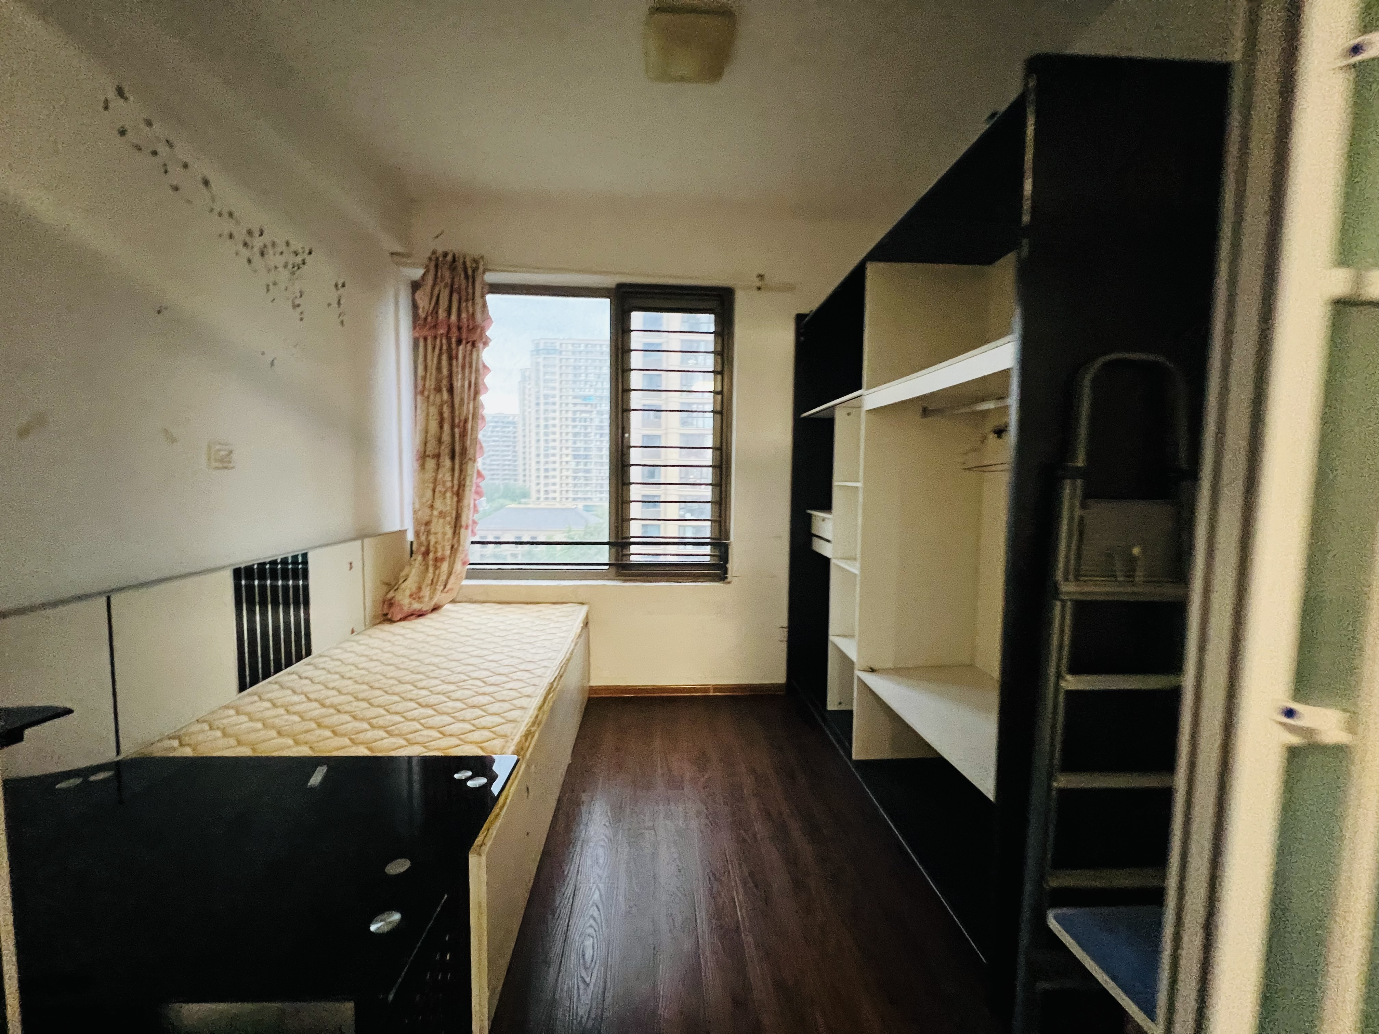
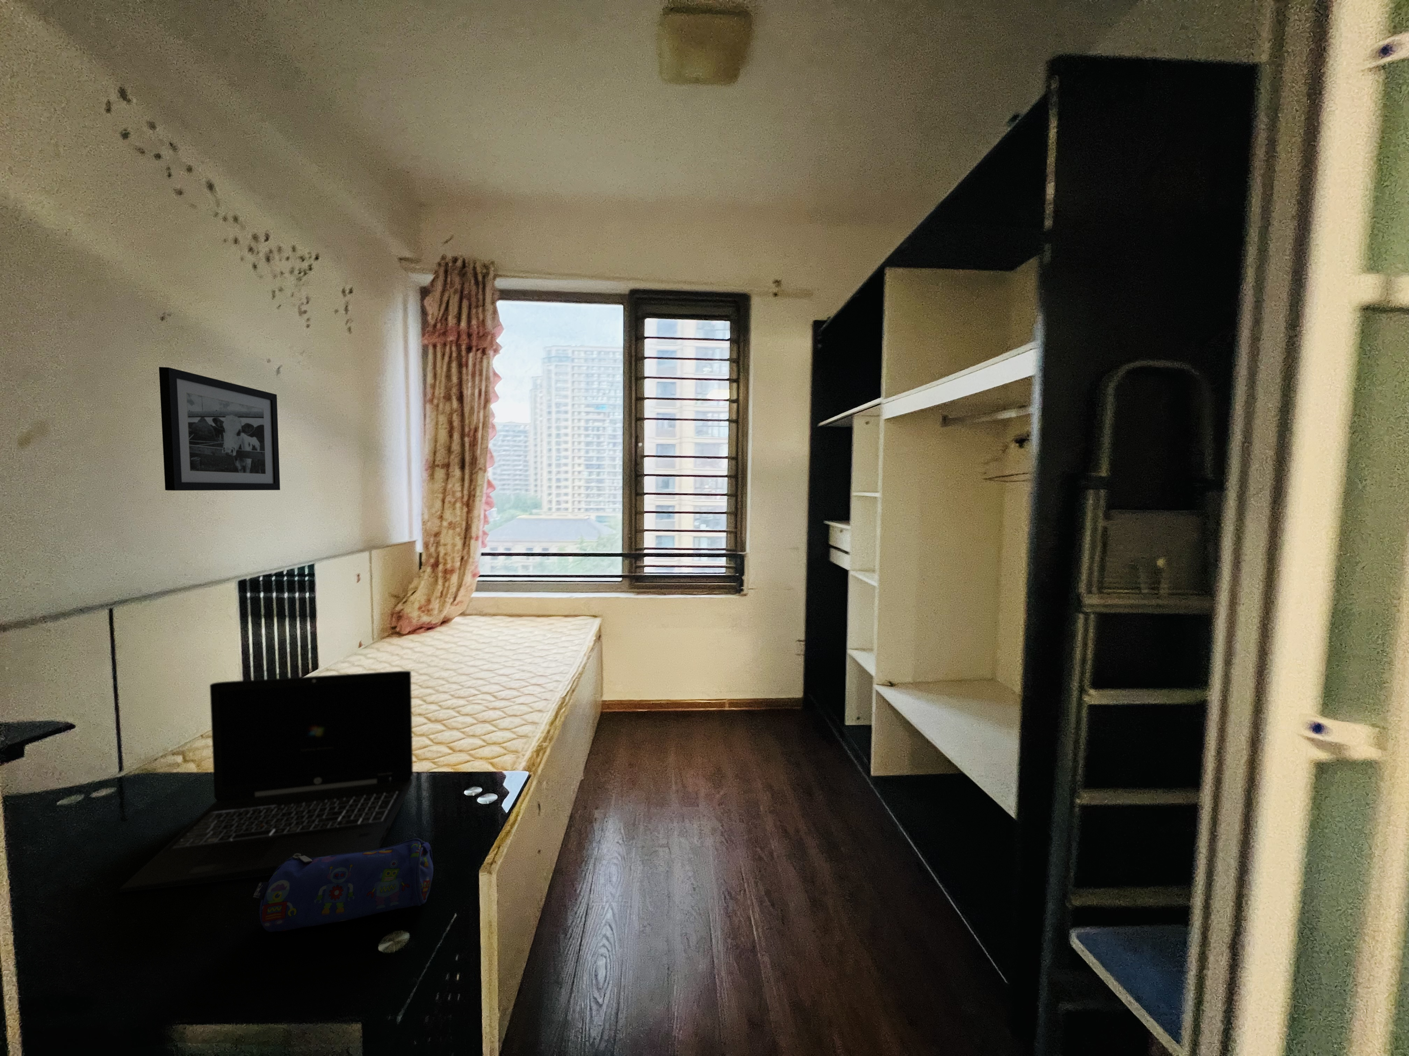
+ pencil case (352, 882)
+ picture frame (227, 437)
+ laptop (288, 766)
